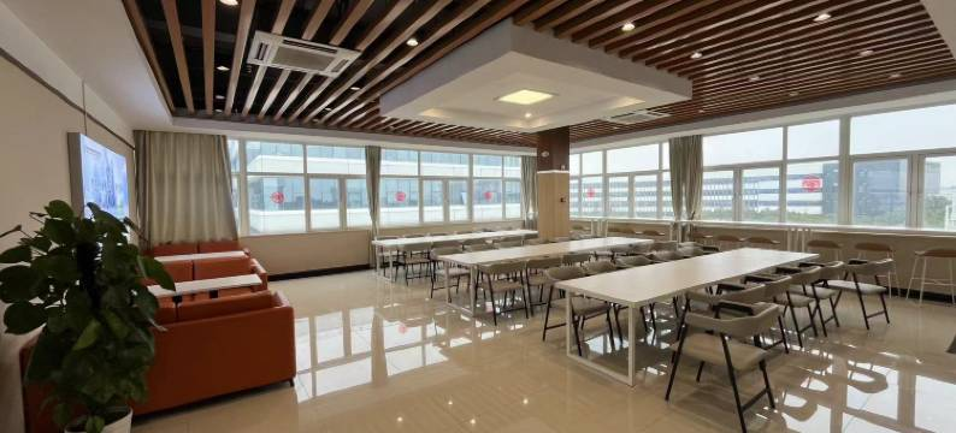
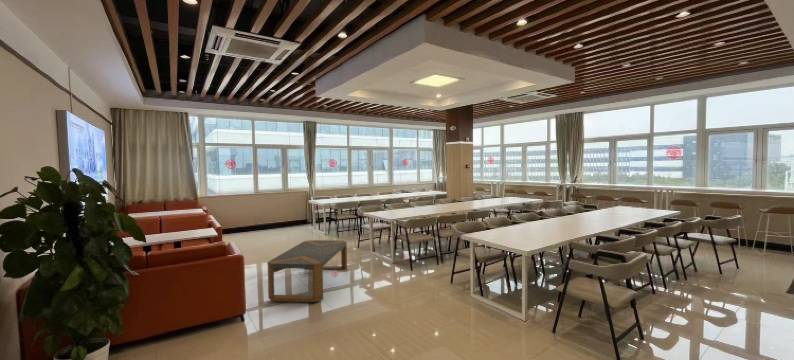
+ coffee table (312, 266)
